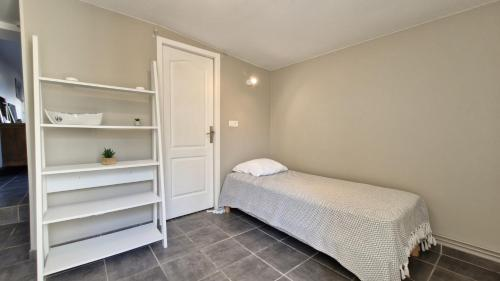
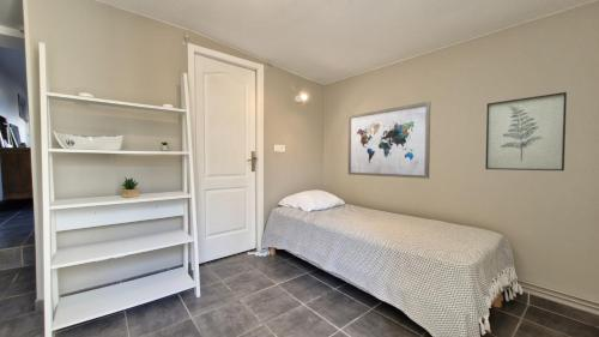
+ wall art (383, 143)
+ wall art (522, 134)
